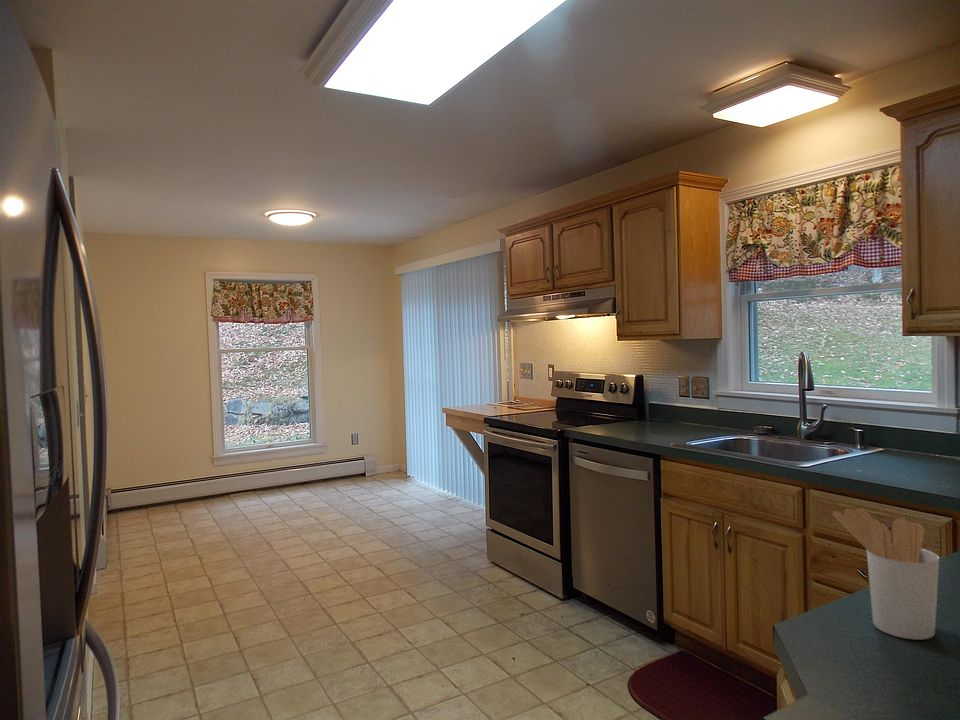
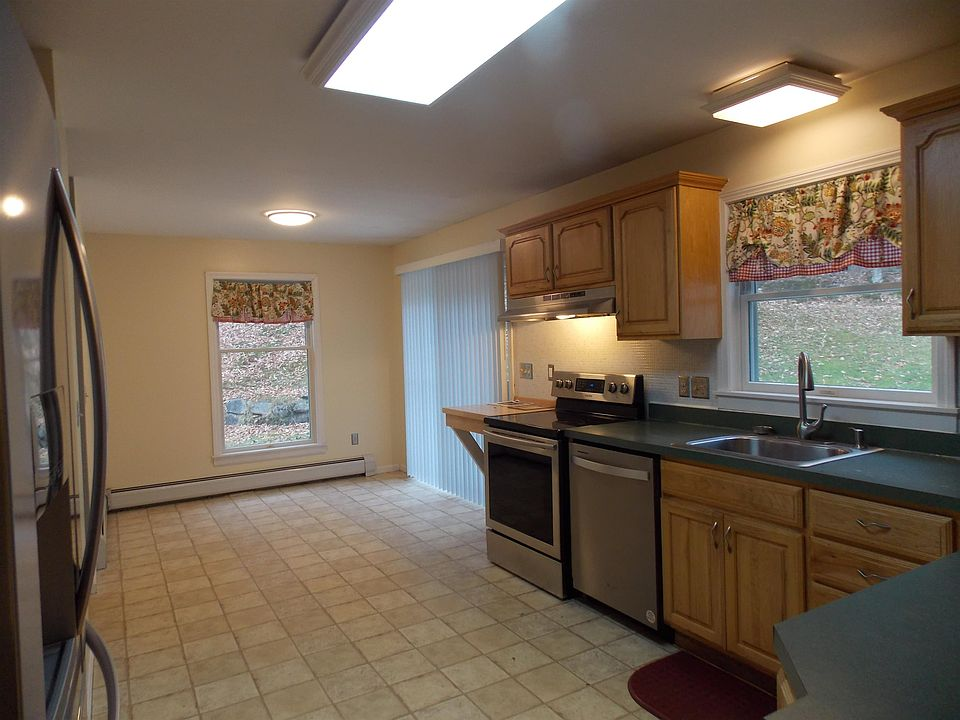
- utensil holder (885, 567)
